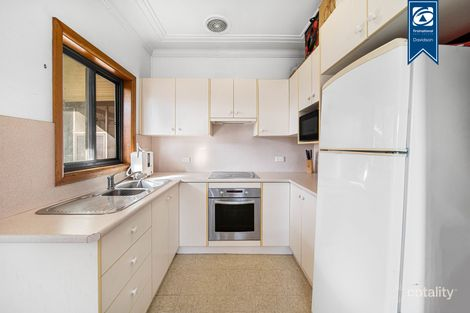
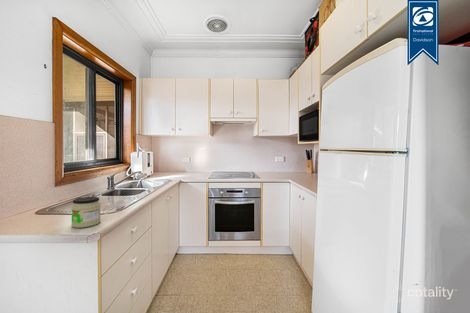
+ jar (86, 211)
